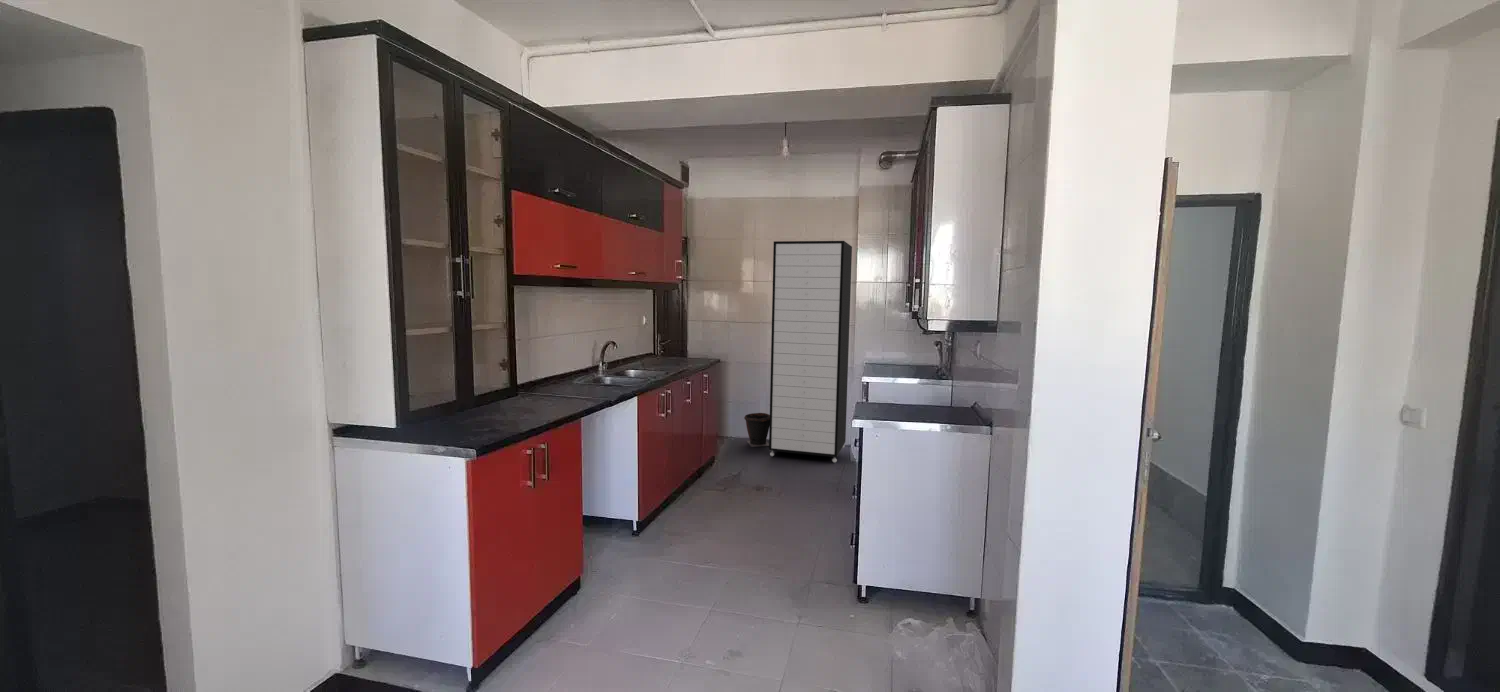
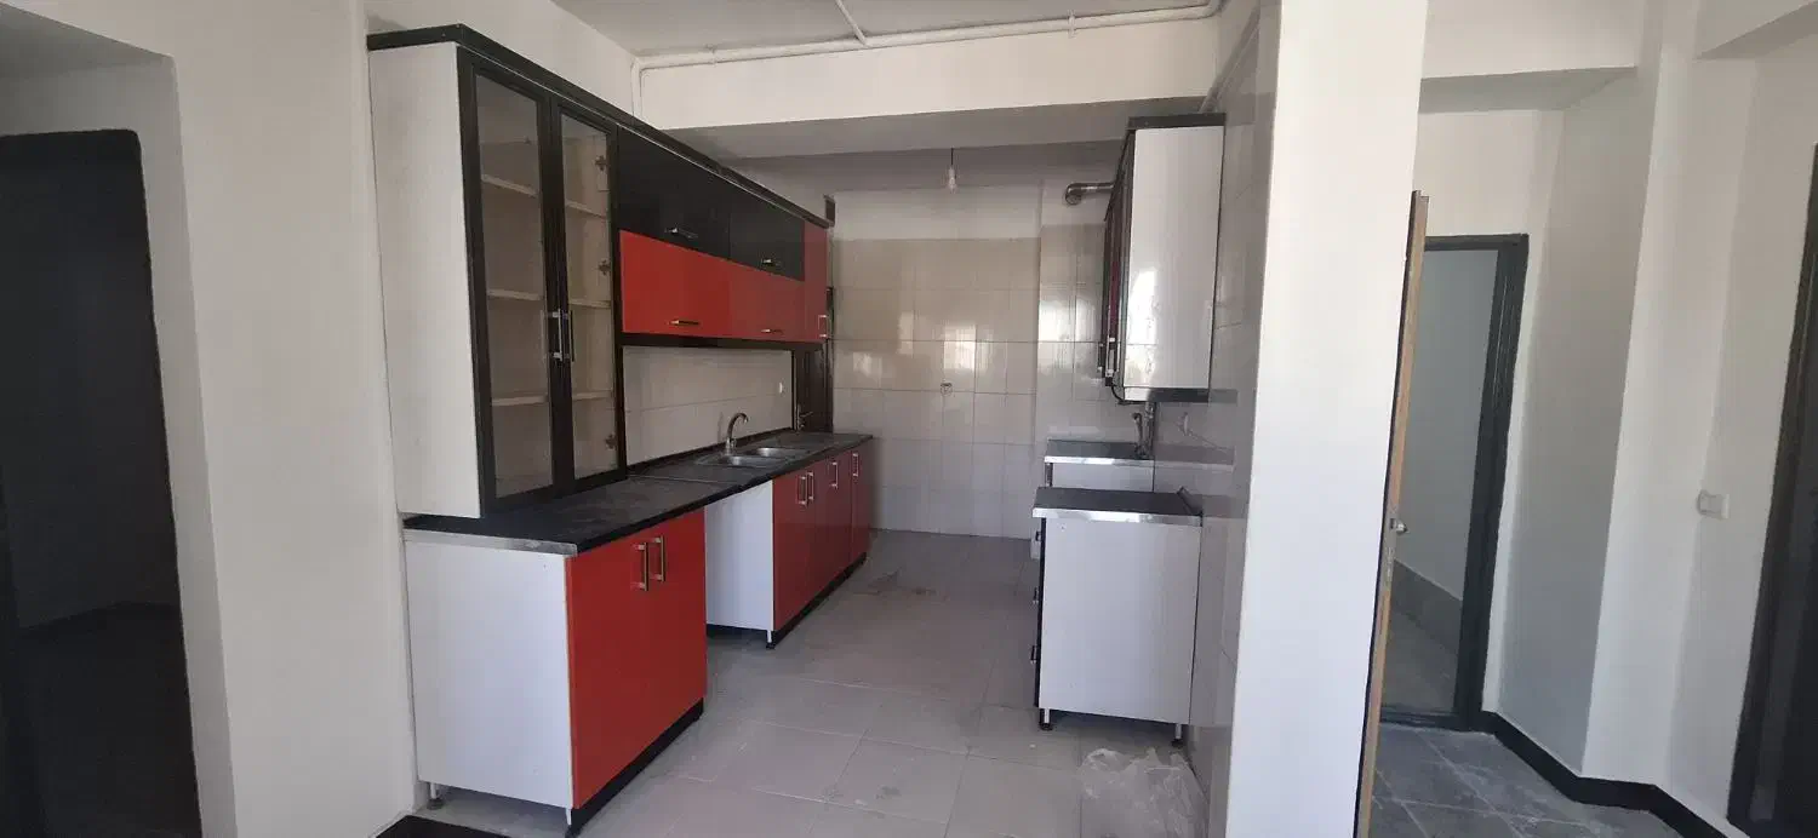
- bucket (759, 428)
- storage cabinet (811, 349)
